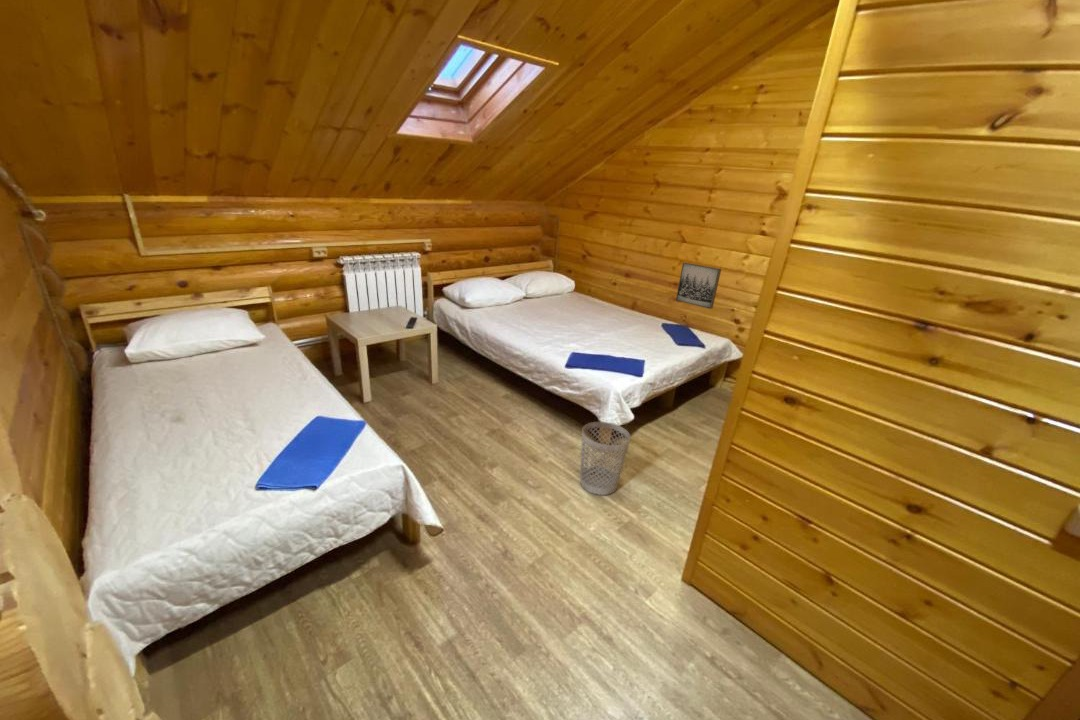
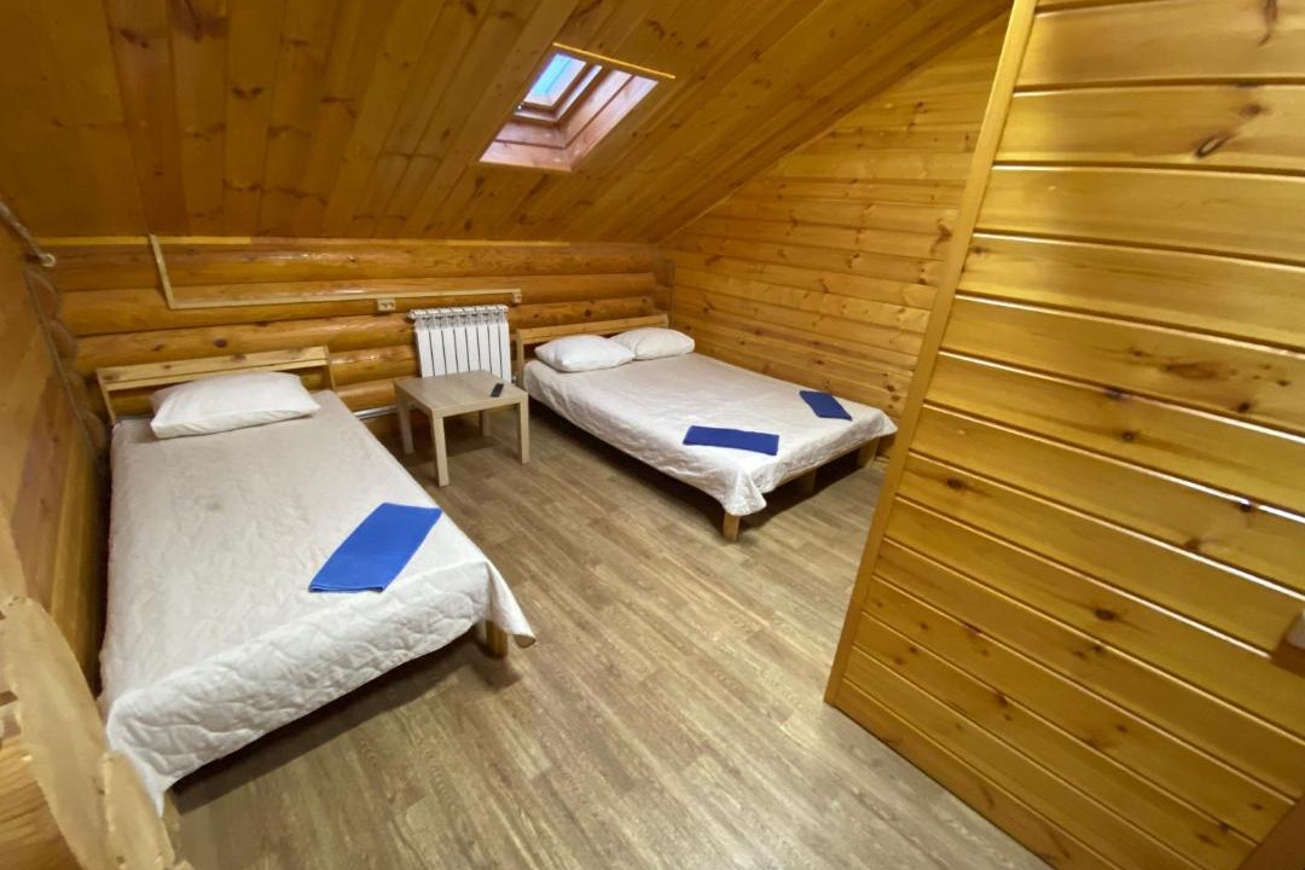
- wastebasket (601, 459)
- wall art (697, 285)
